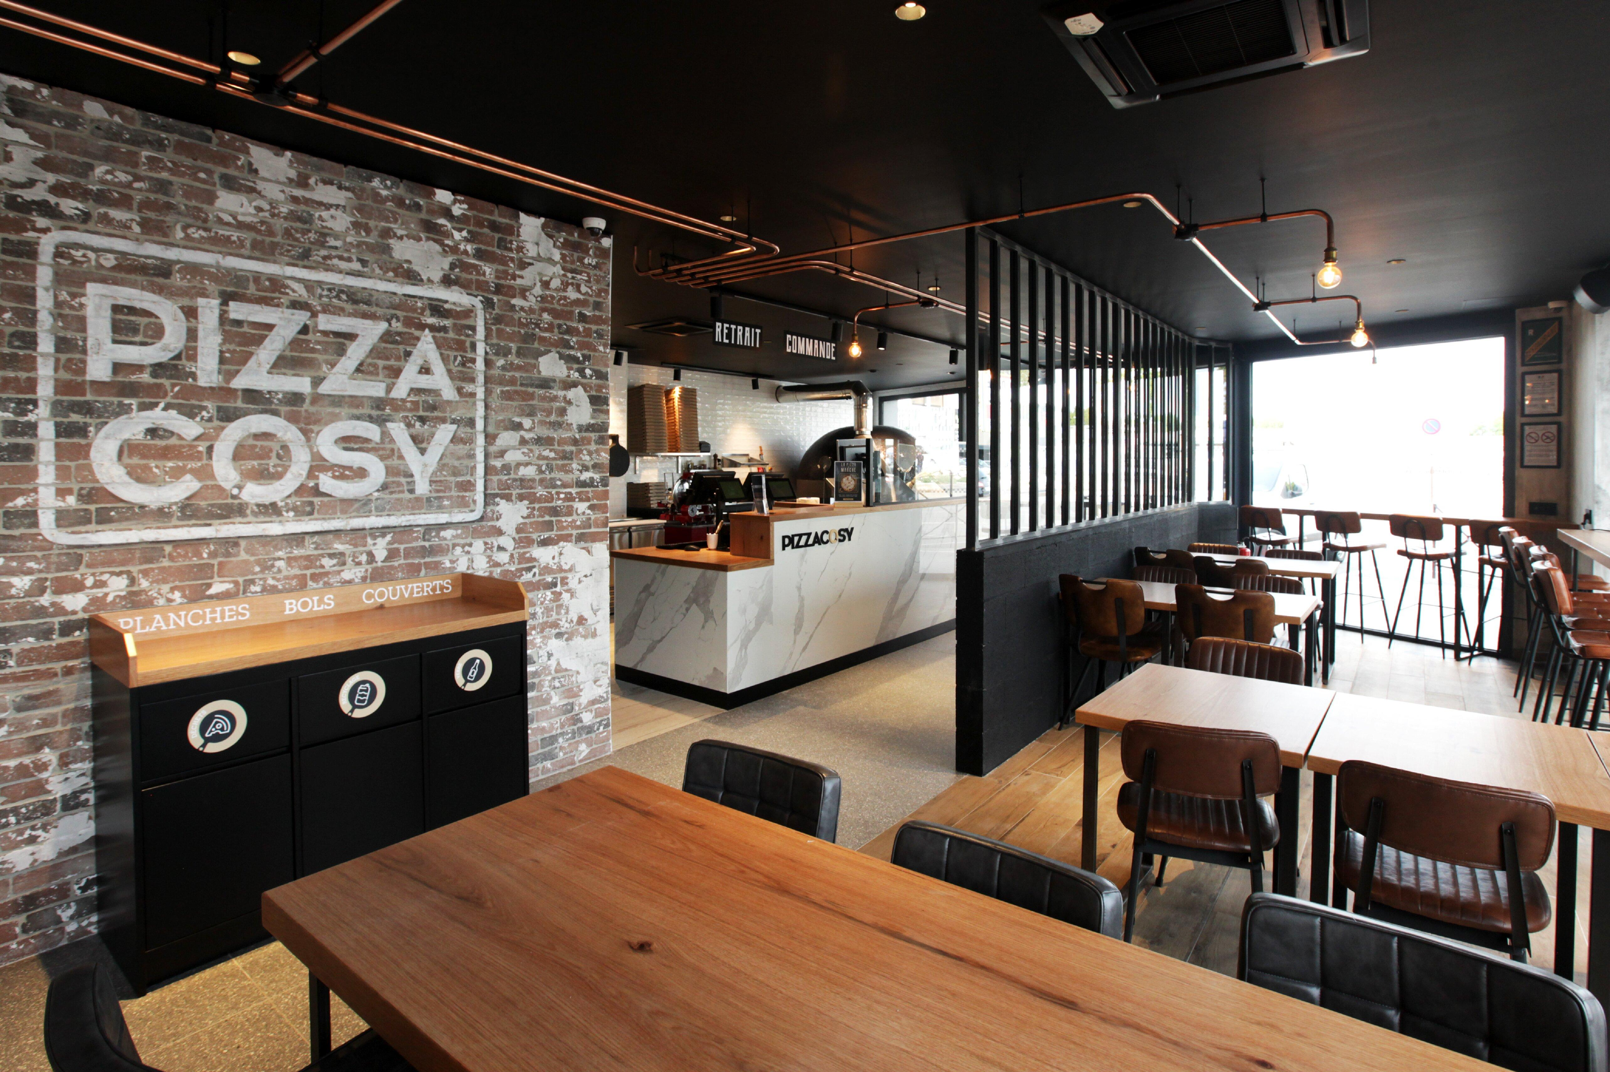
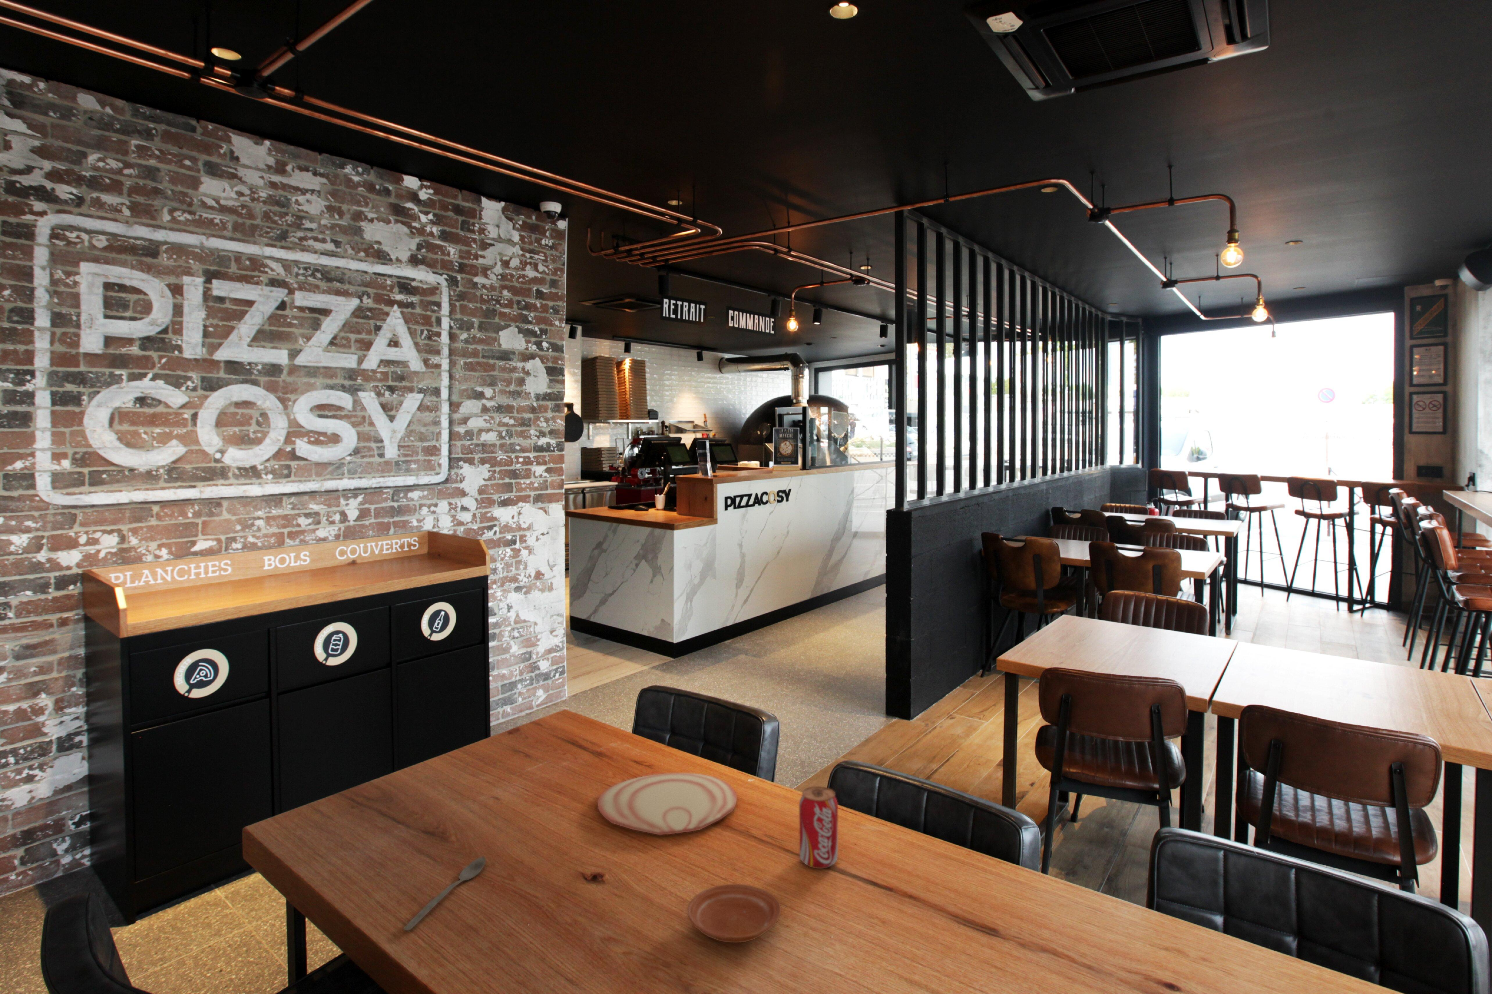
+ beverage can (819, 826)
+ spoon (448, 891)
+ plate (668, 793)
+ plate (734, 919)
